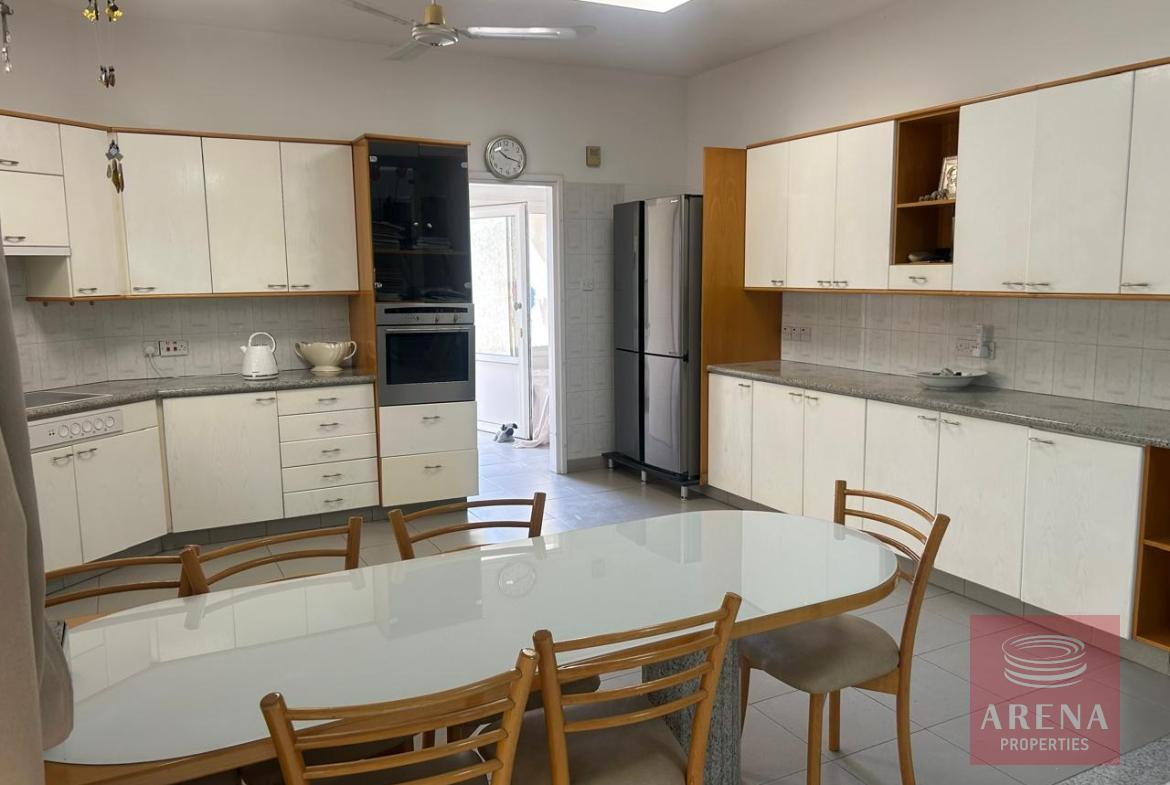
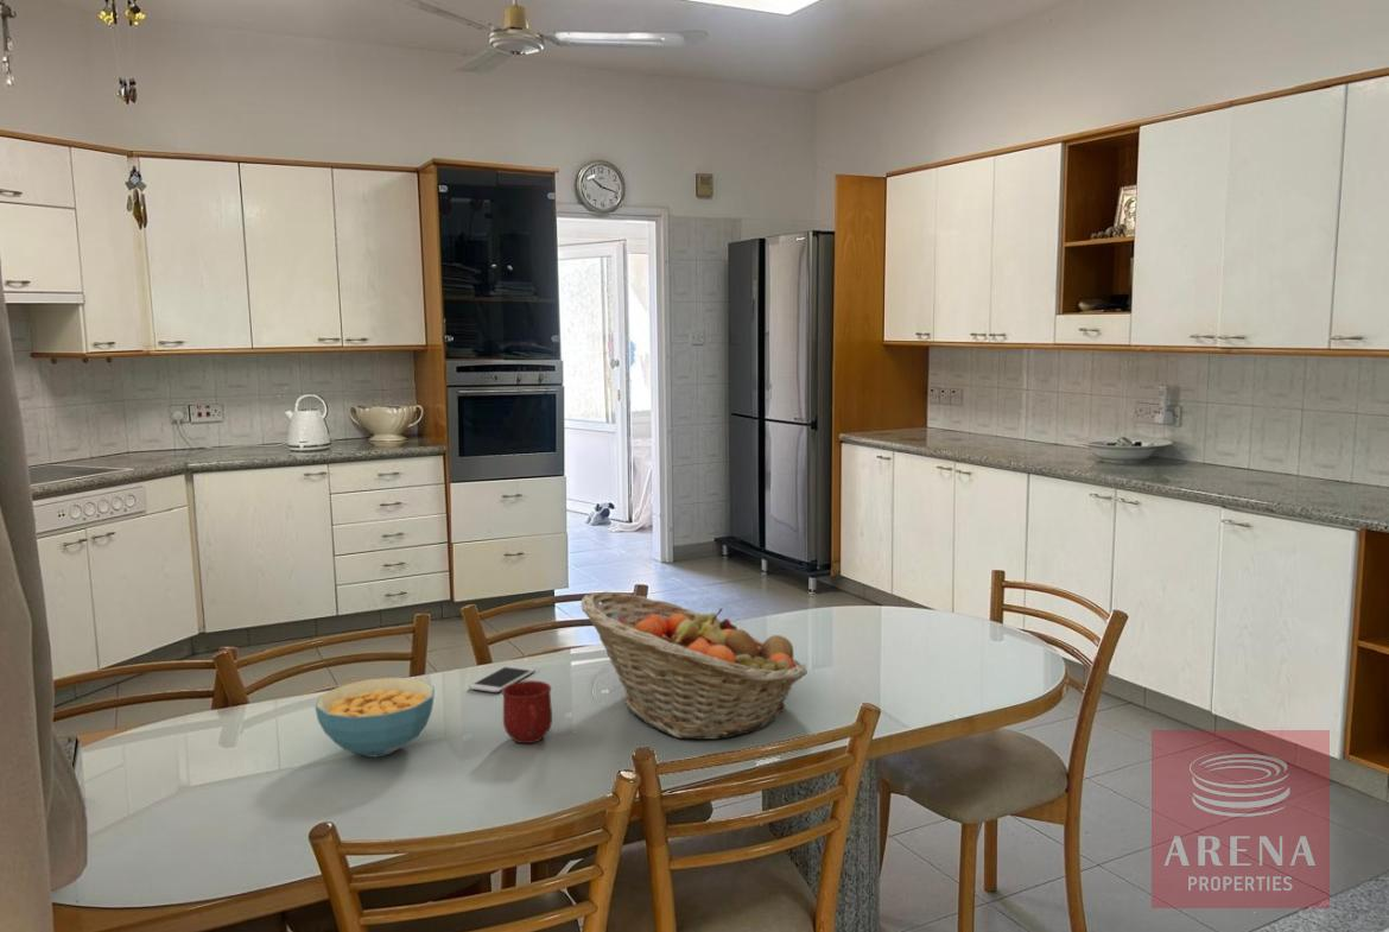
+ fruit basket (690, 653)
+ mug (528, 716)
+ smartphone (502, 678)
+ cereal bowl (378, 723)
